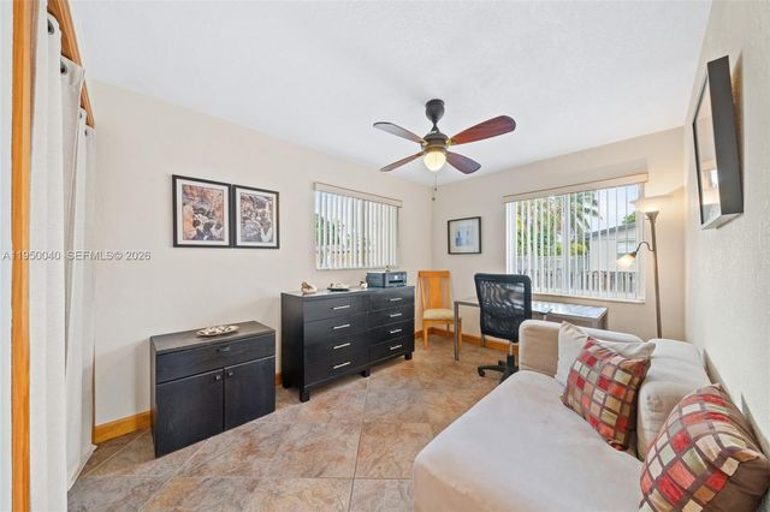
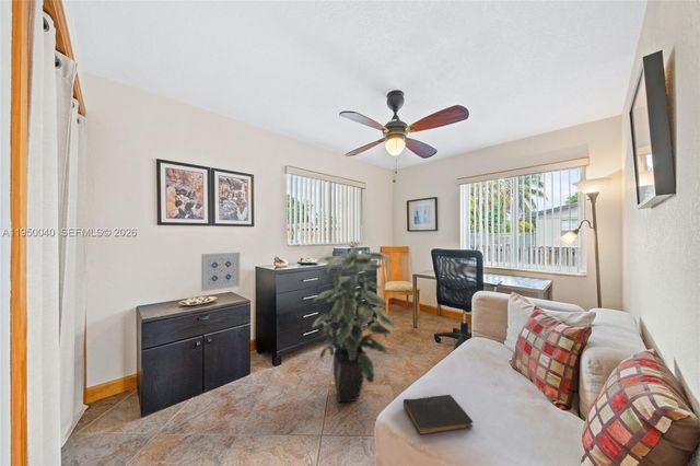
+ wall art (221, 270)
+ indoor plant (353, 321)
+ book (435, 411)
